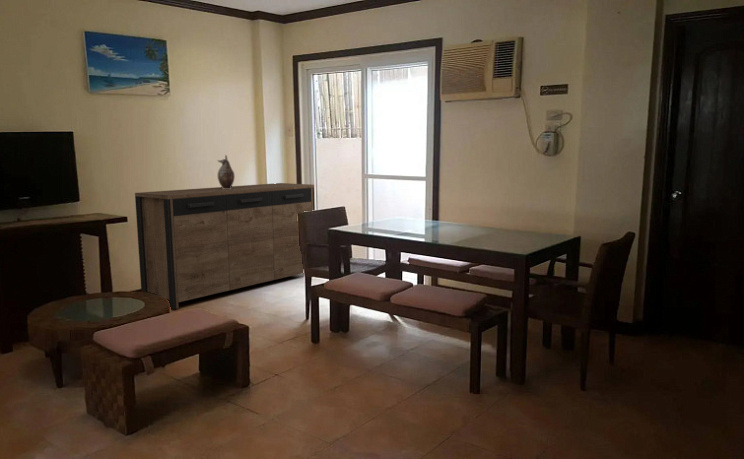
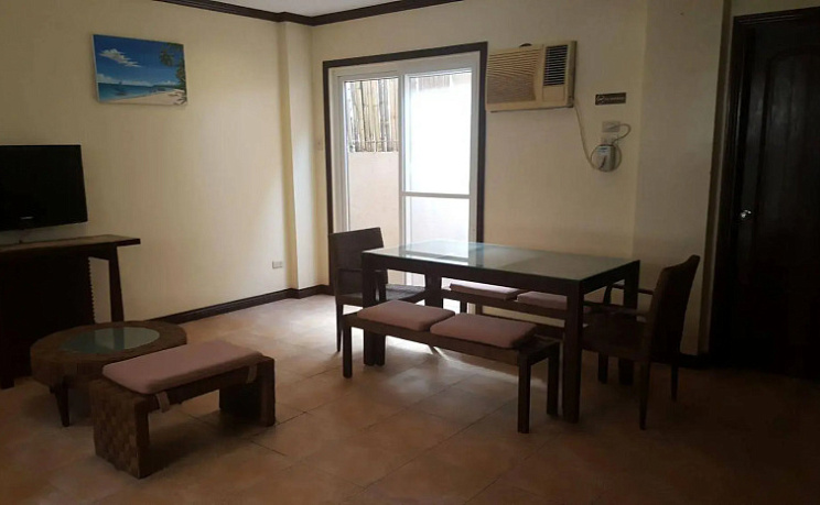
- sideboard (235, 237)
- decorative vase (225, 171)
